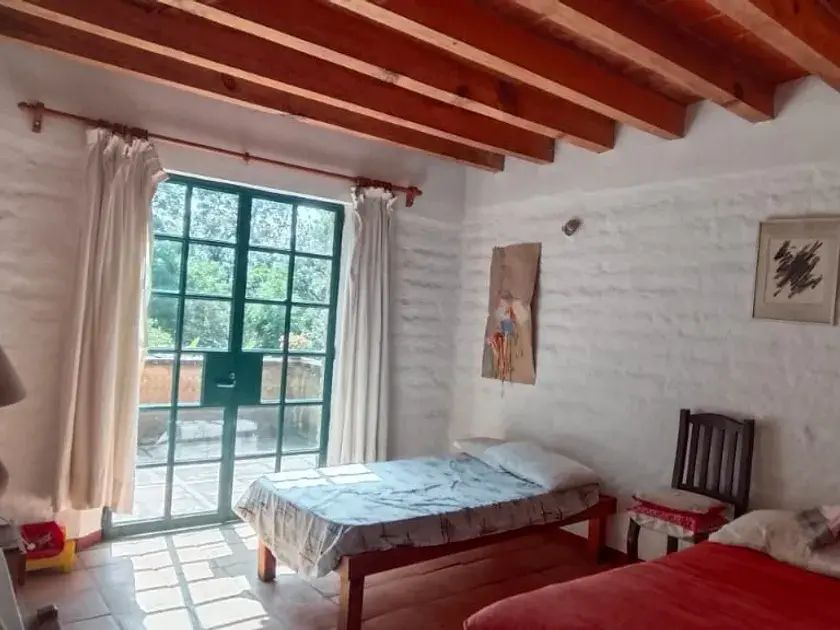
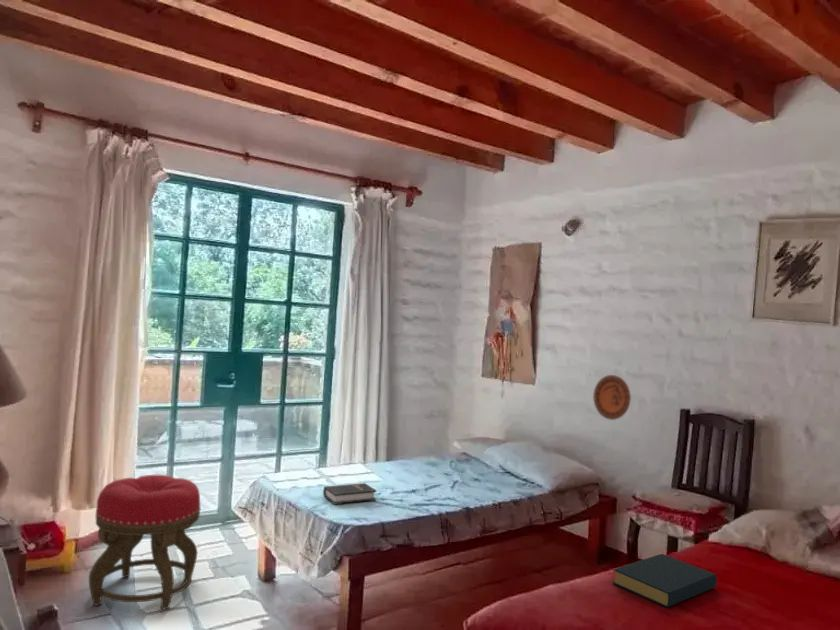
+ stool (147, 534)
+ decorative plate (612, 397)
+ hardback book (349, 493)
+ hardback book (664, 578)
